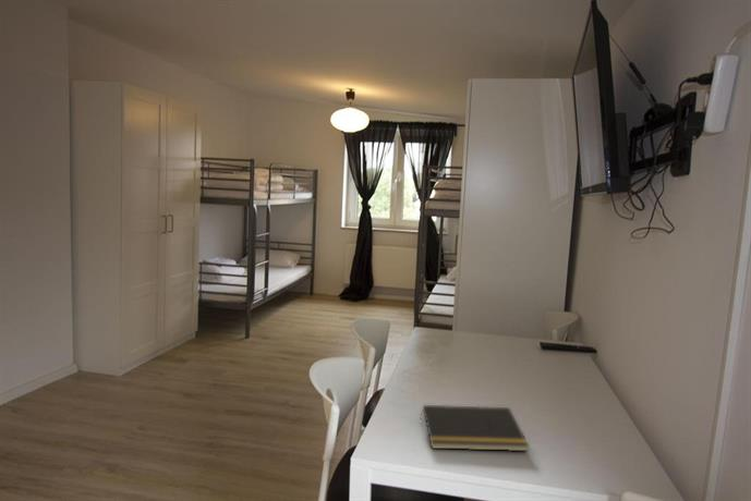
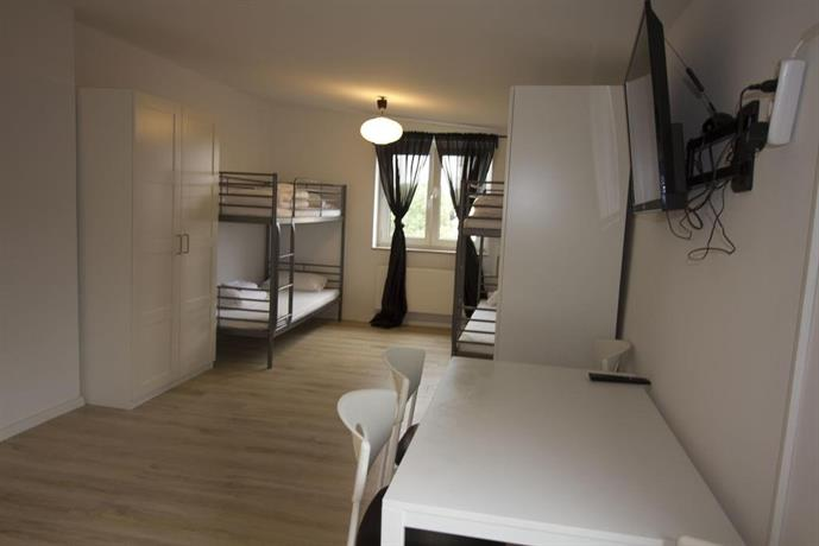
- notepad (473, 426)
